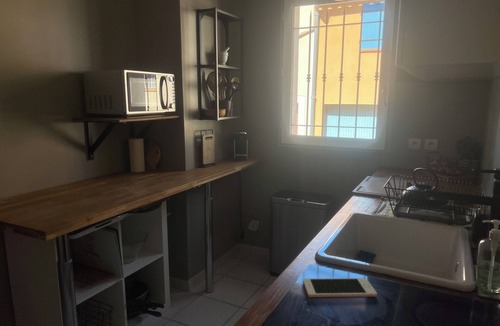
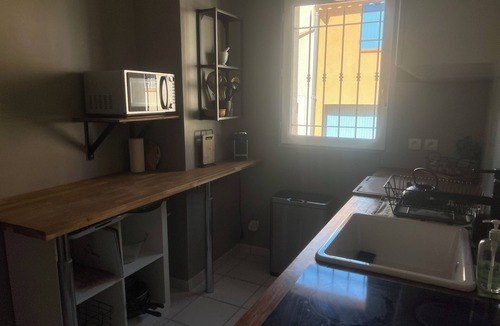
- cell phone (338, 287)
